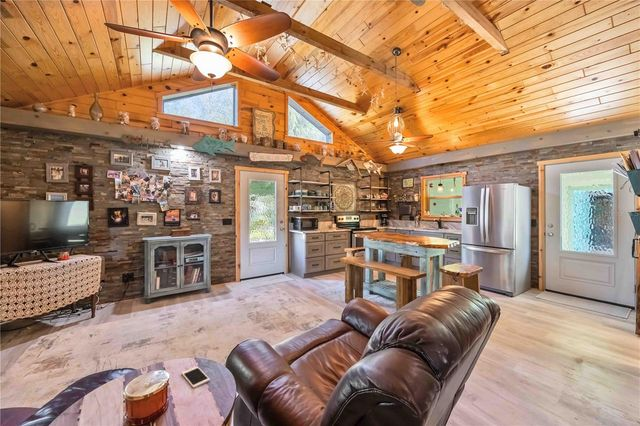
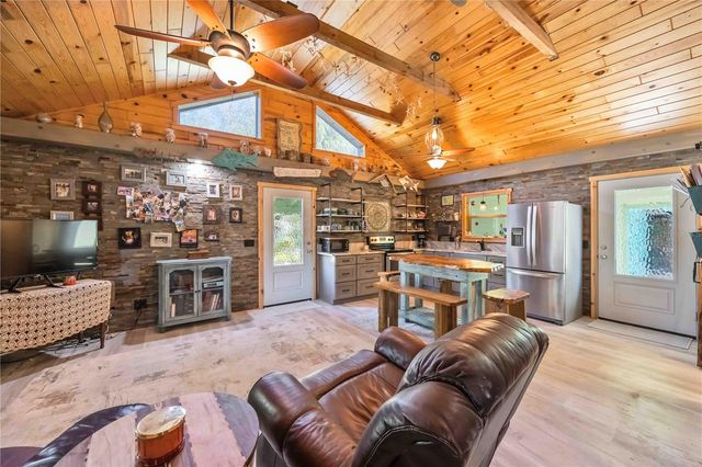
- cell phone (195, 376)
